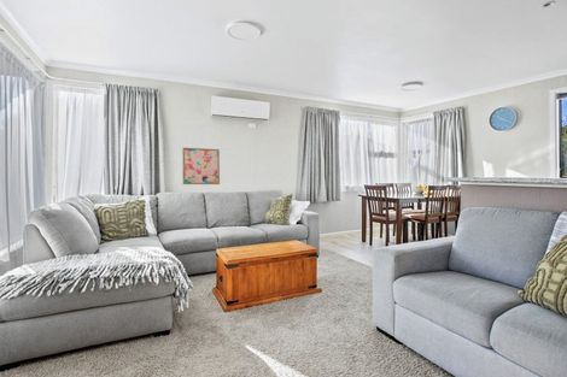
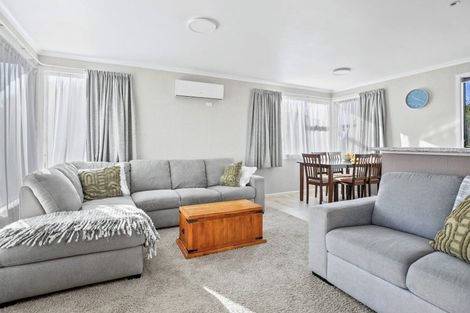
- wall art (201, 166)
